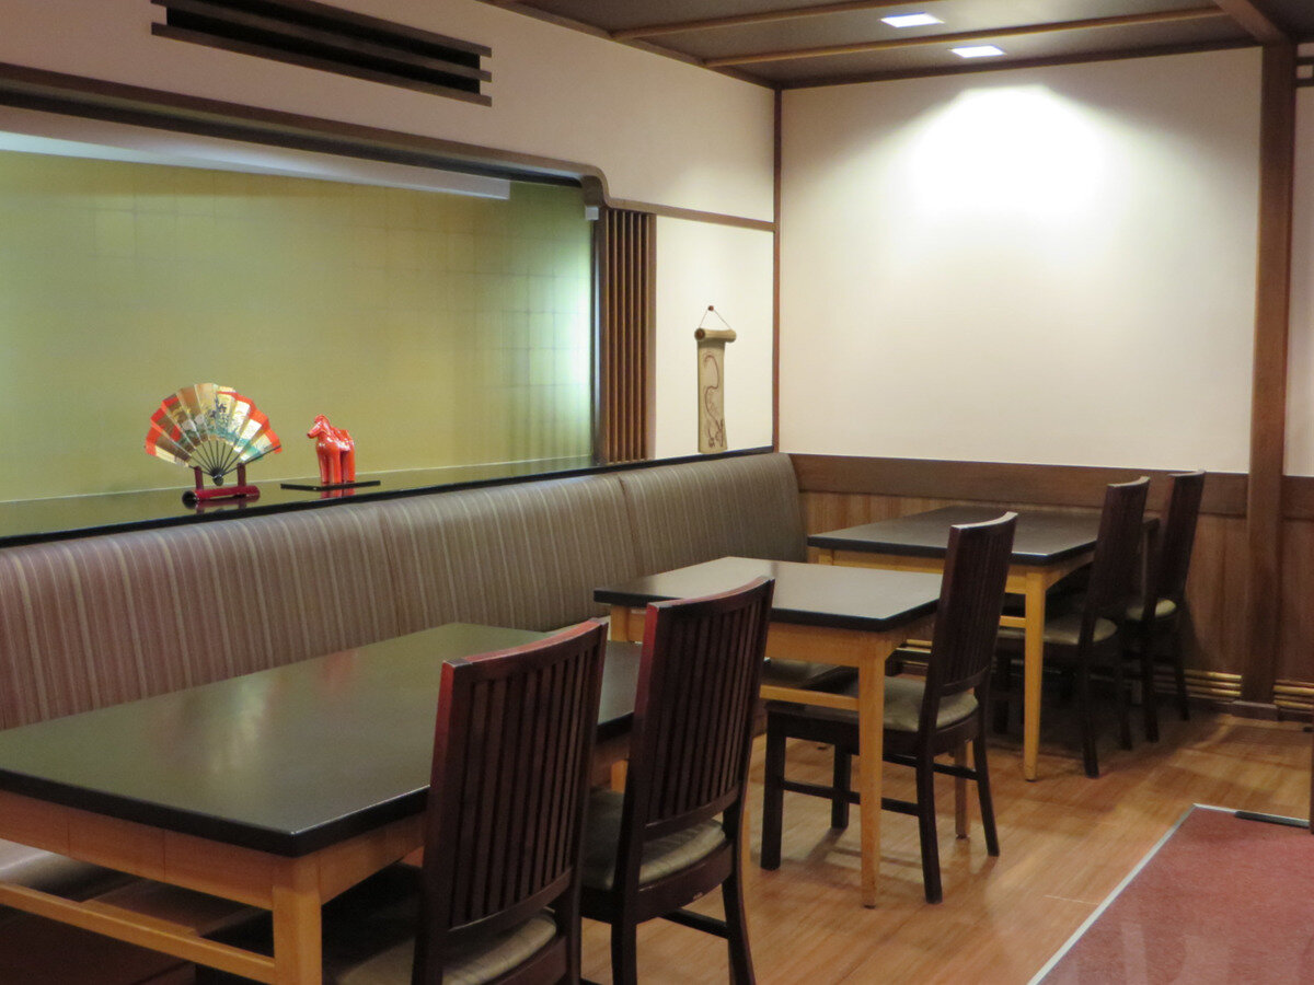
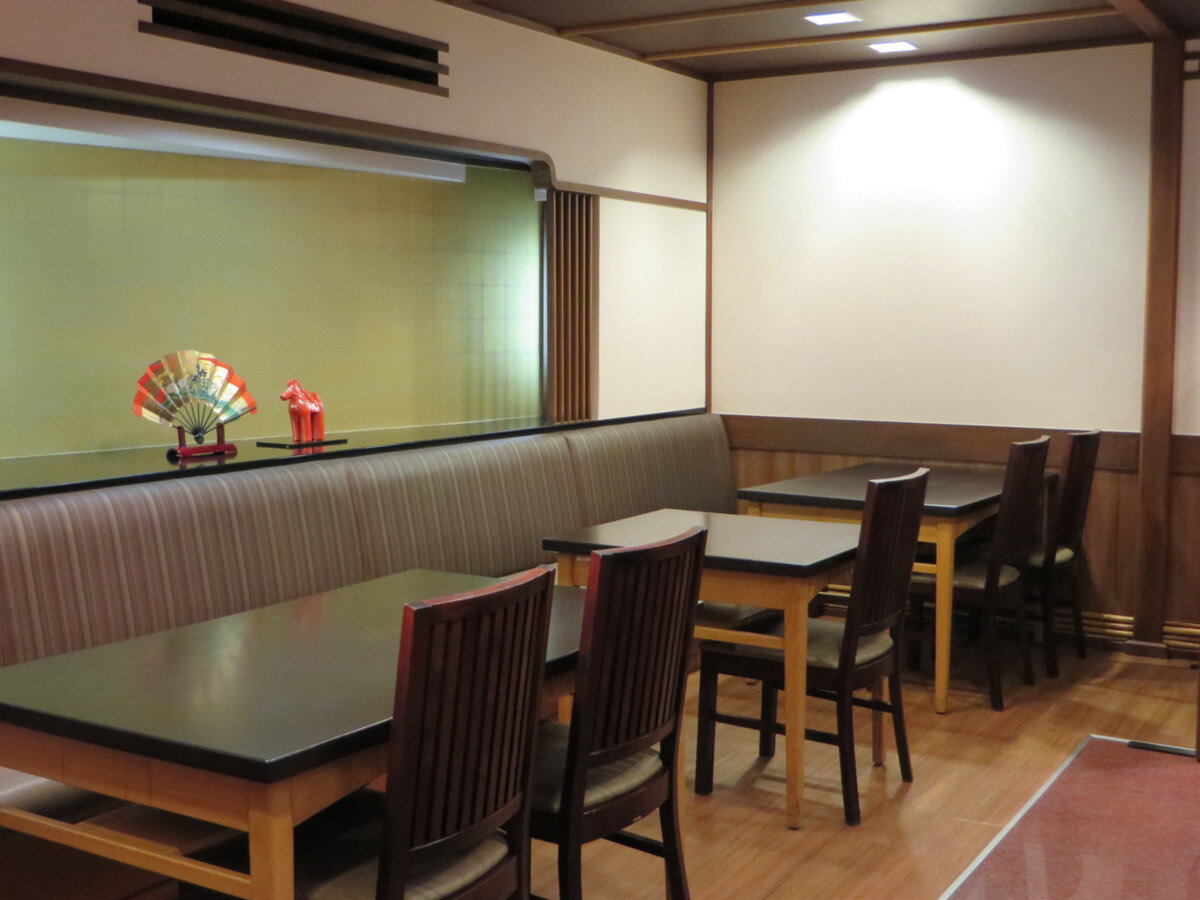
- wall scroll (715, 379)
